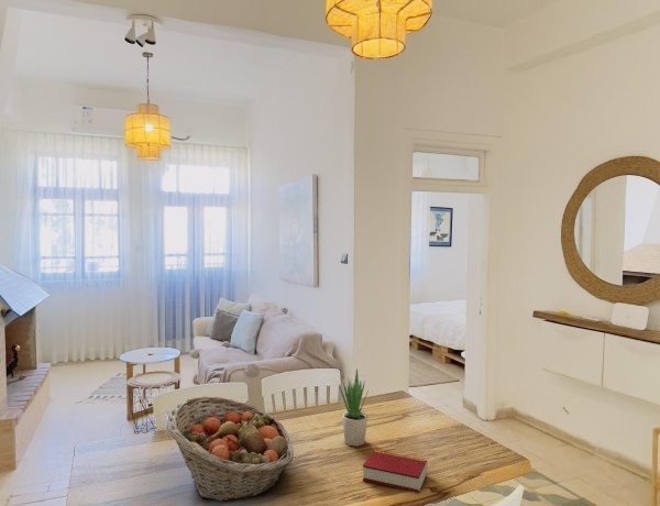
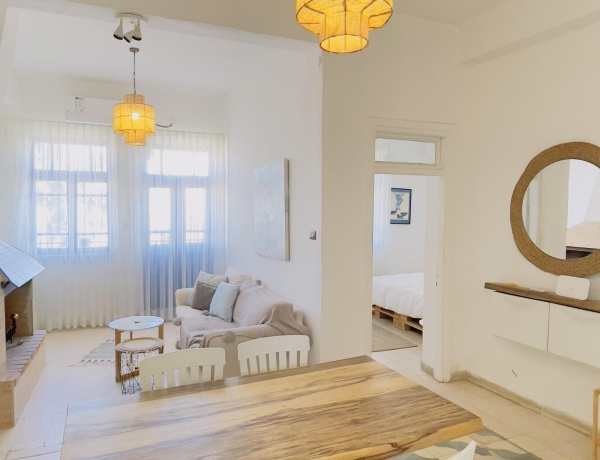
- book (395, 469)
- fruit basket (232, 440)
- potted plant (352, 405)
